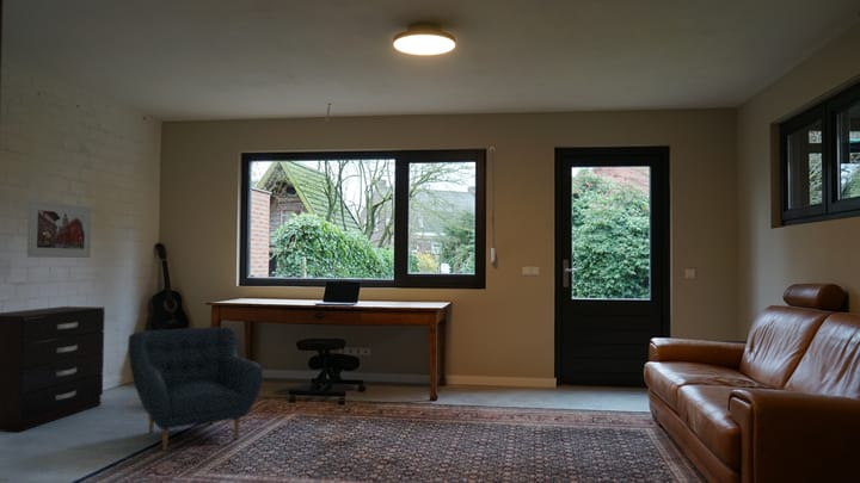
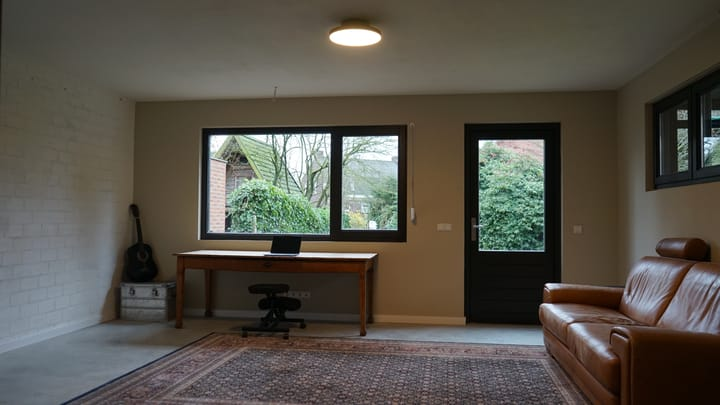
- dresser (47, 363)
- armchair (194, 384)
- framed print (61, 230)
